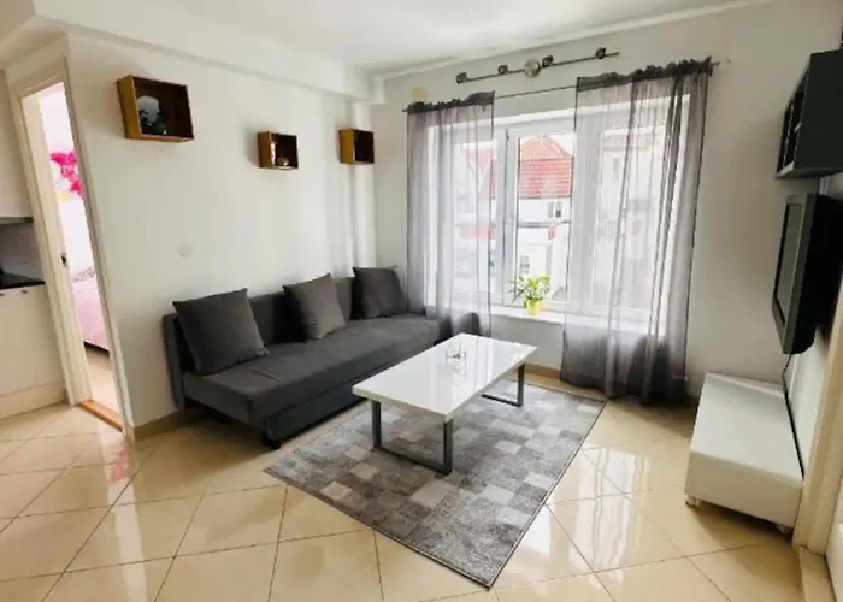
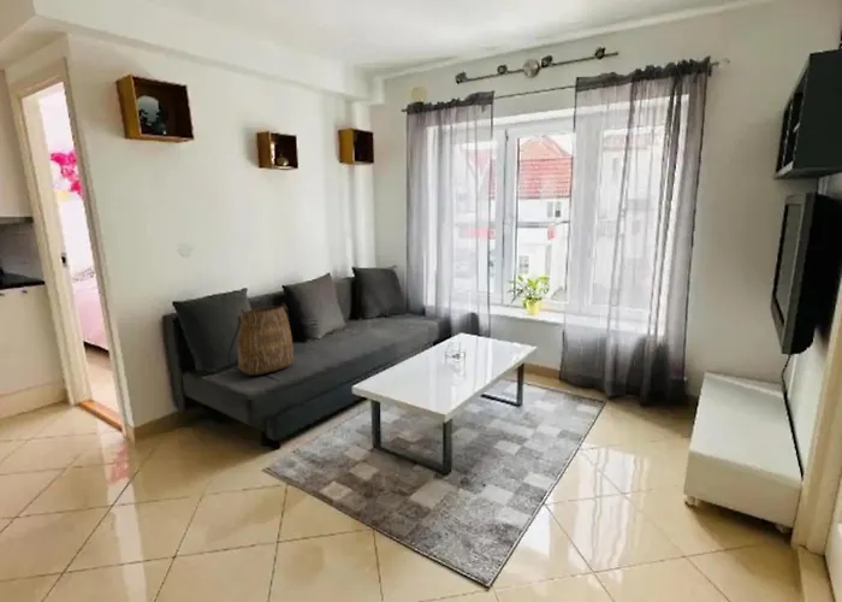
+ tote bag (263, 337)
